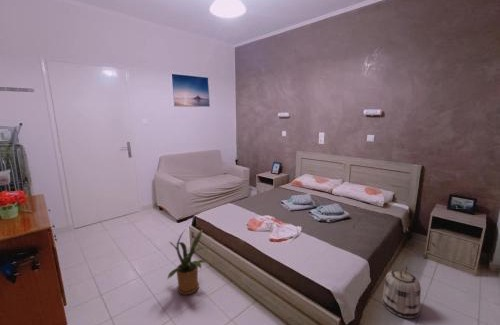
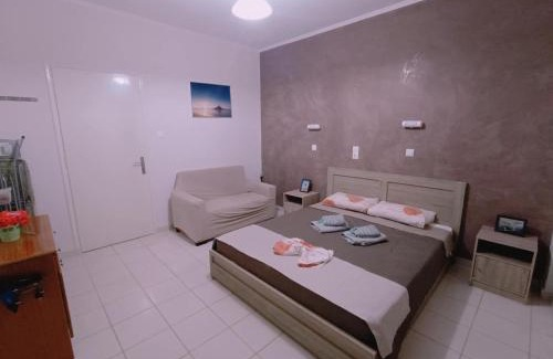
- house plant (189, 262)
- basket (402, 286)
